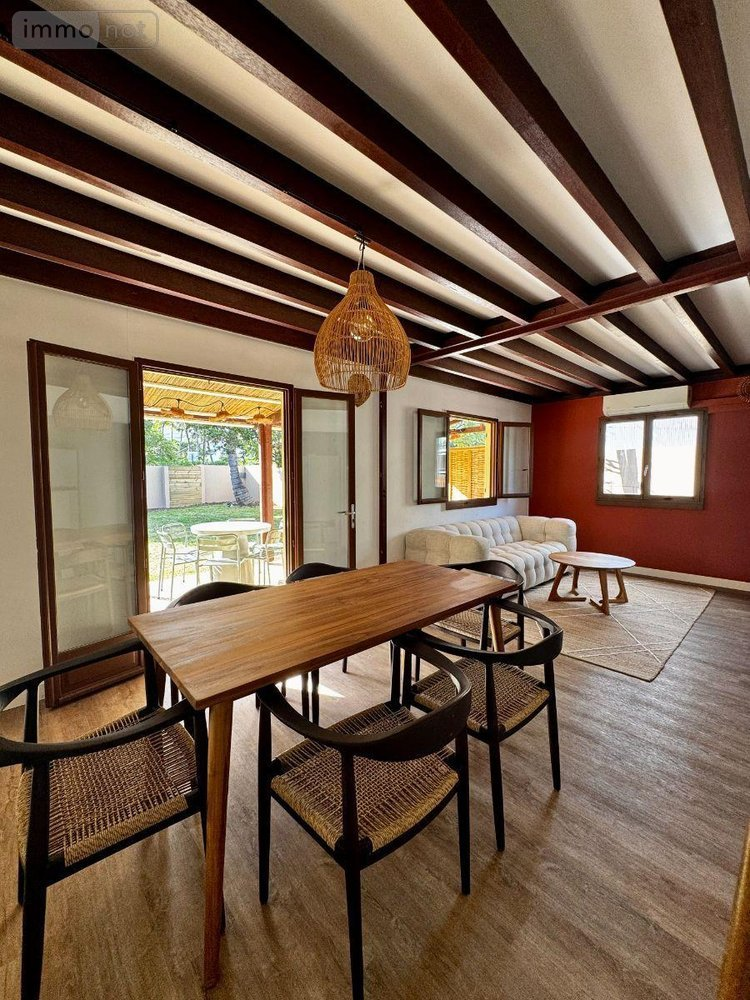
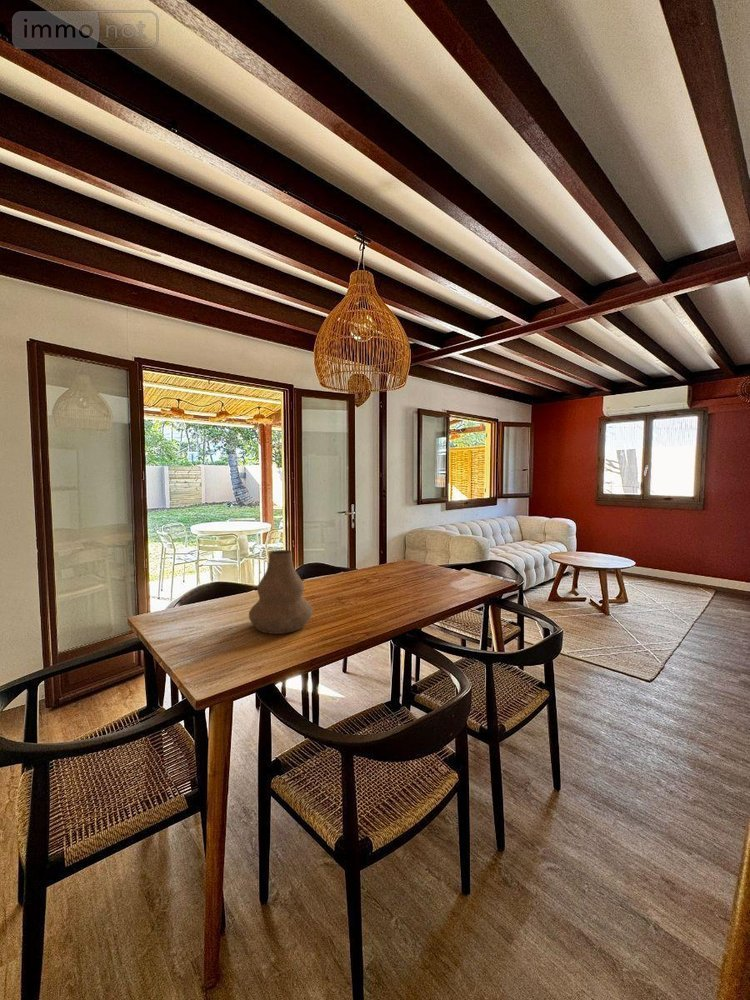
+ vase (280, 588)
